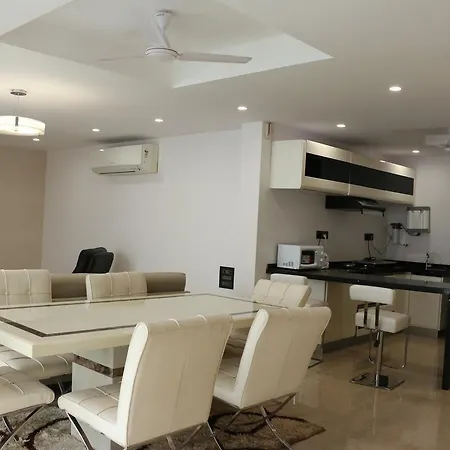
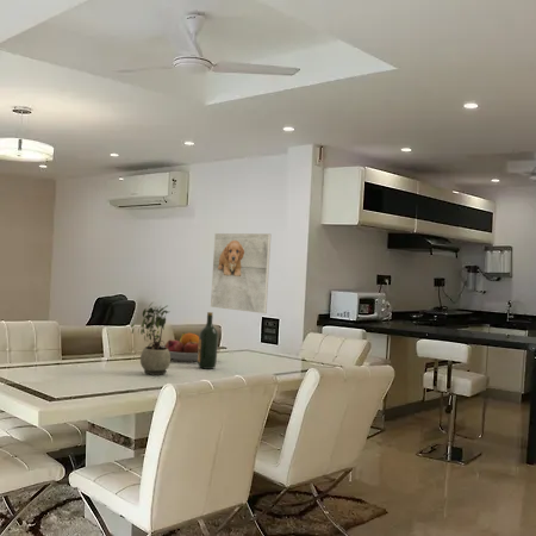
+ potted plant (150, 338)
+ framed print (239, 272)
+ fruit bowl (187, 345)
+ wine bottle (207, 339)
